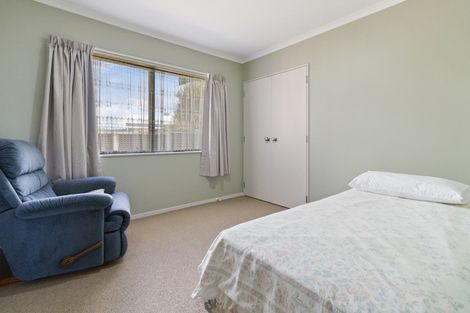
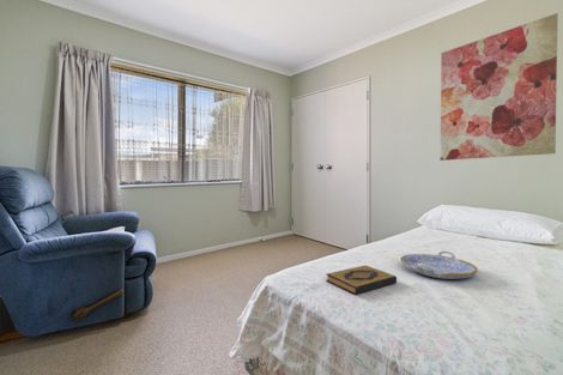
+ serving tray (436, 264)
+ hardback book (361, 278)
+ wall art (491, 96)
